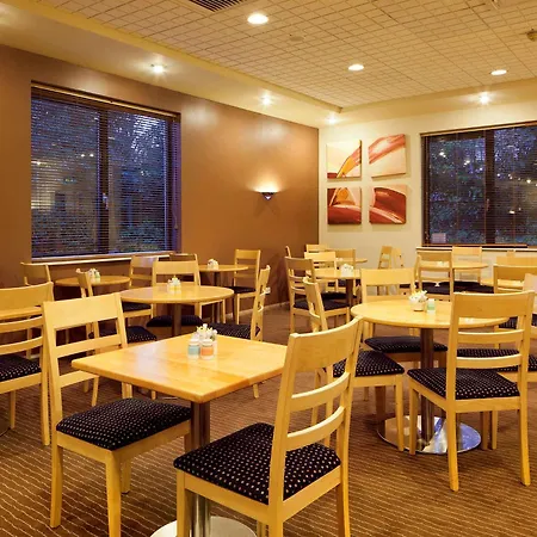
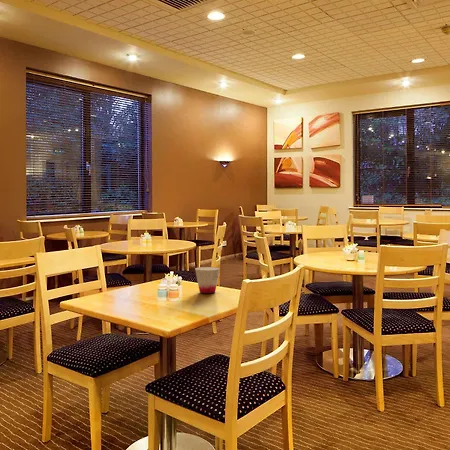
+ cup (207, 280)
